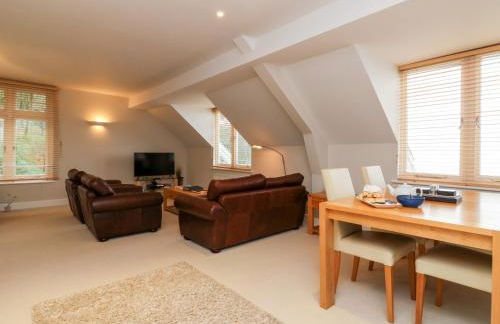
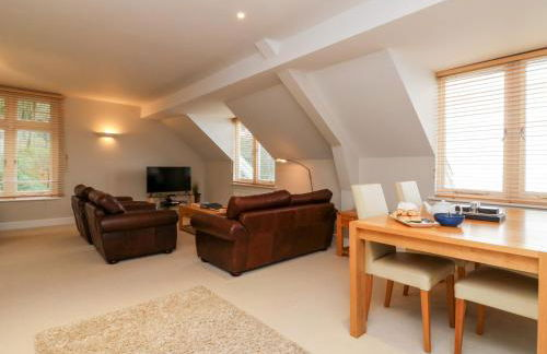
- potted plant (8, 202)
